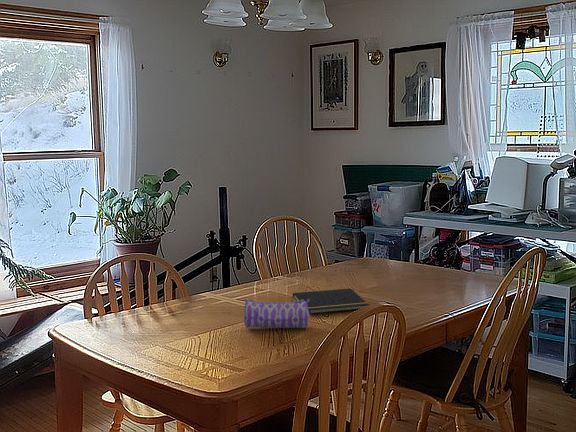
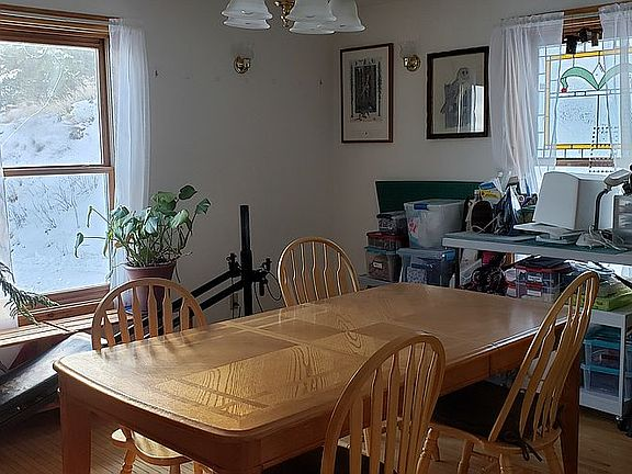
- notepad (330, 300)
- pencil case (277, 313)
